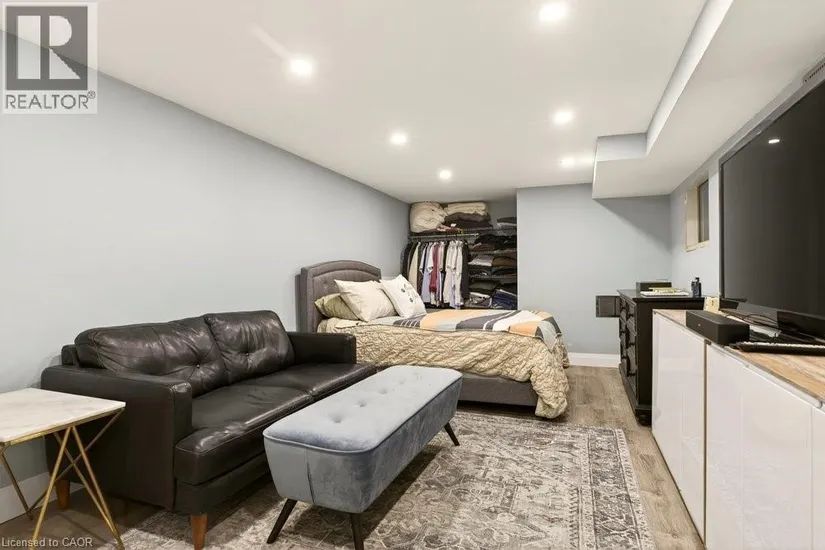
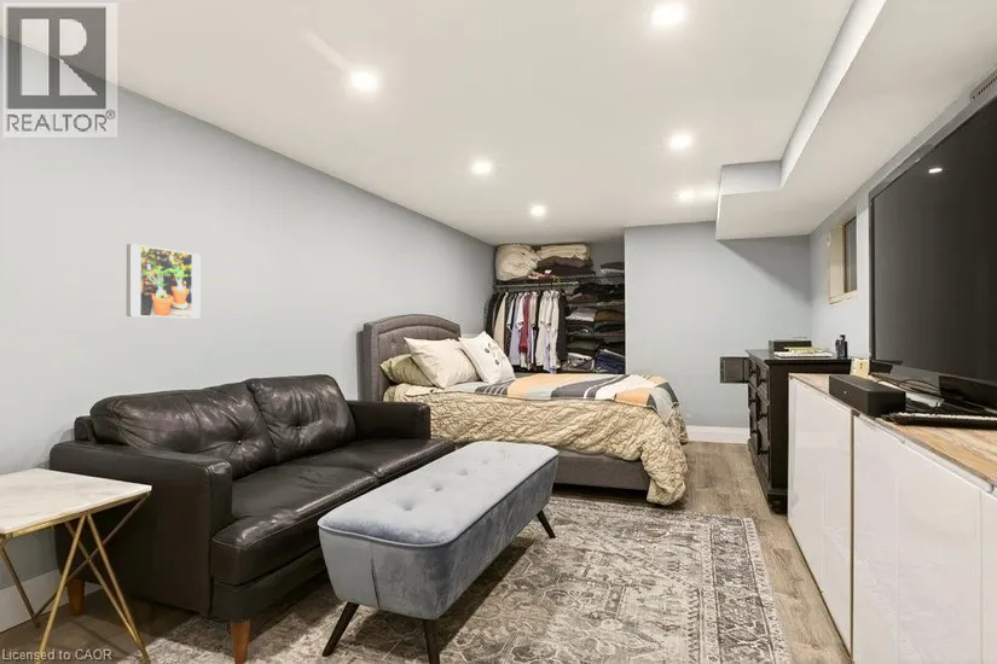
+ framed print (164, 283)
